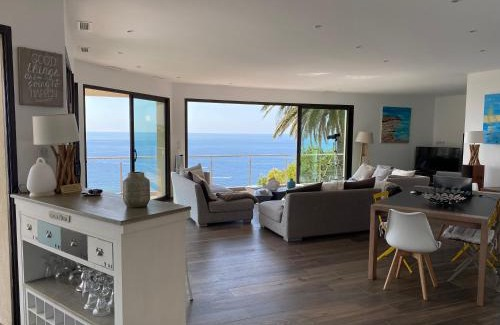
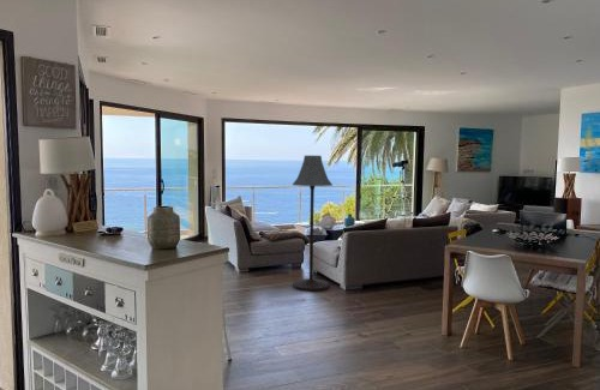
+ floor lamp (311, 221)
